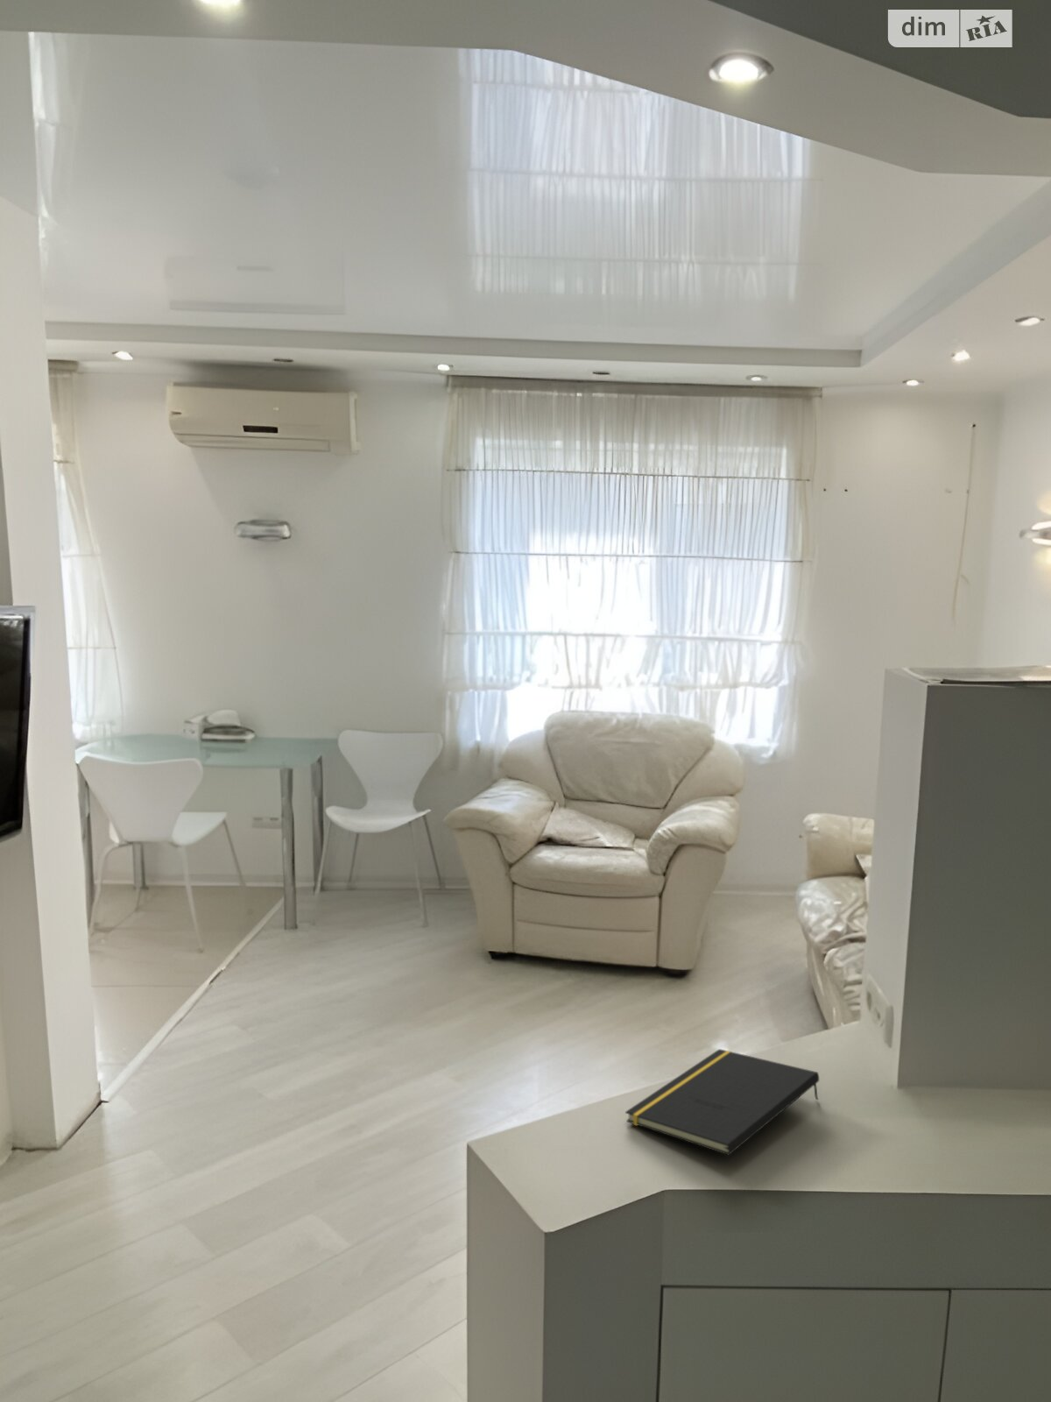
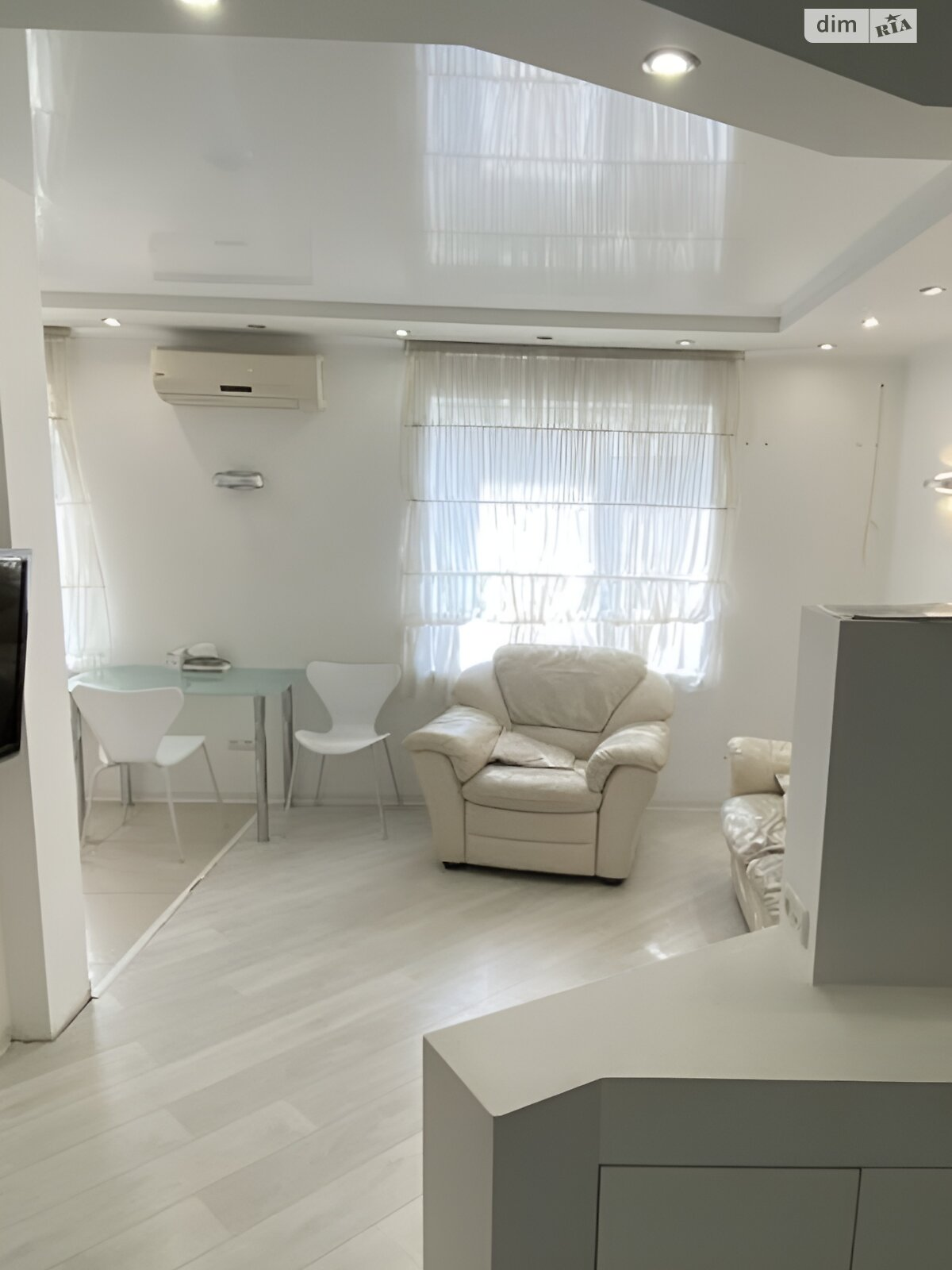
- notepad (723, 1096)
